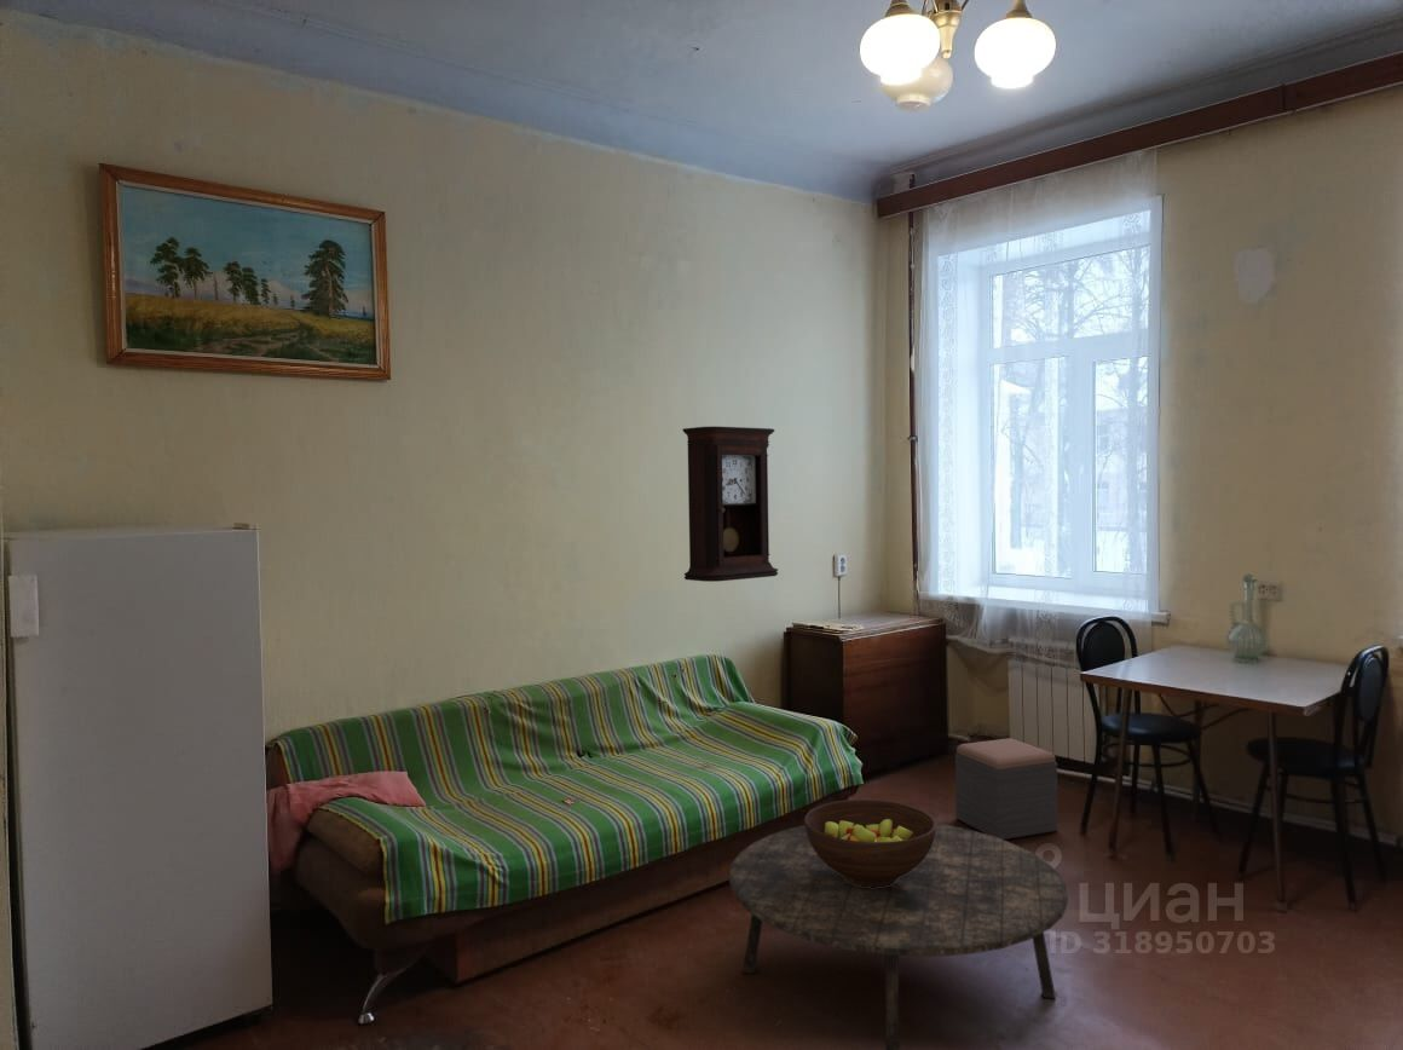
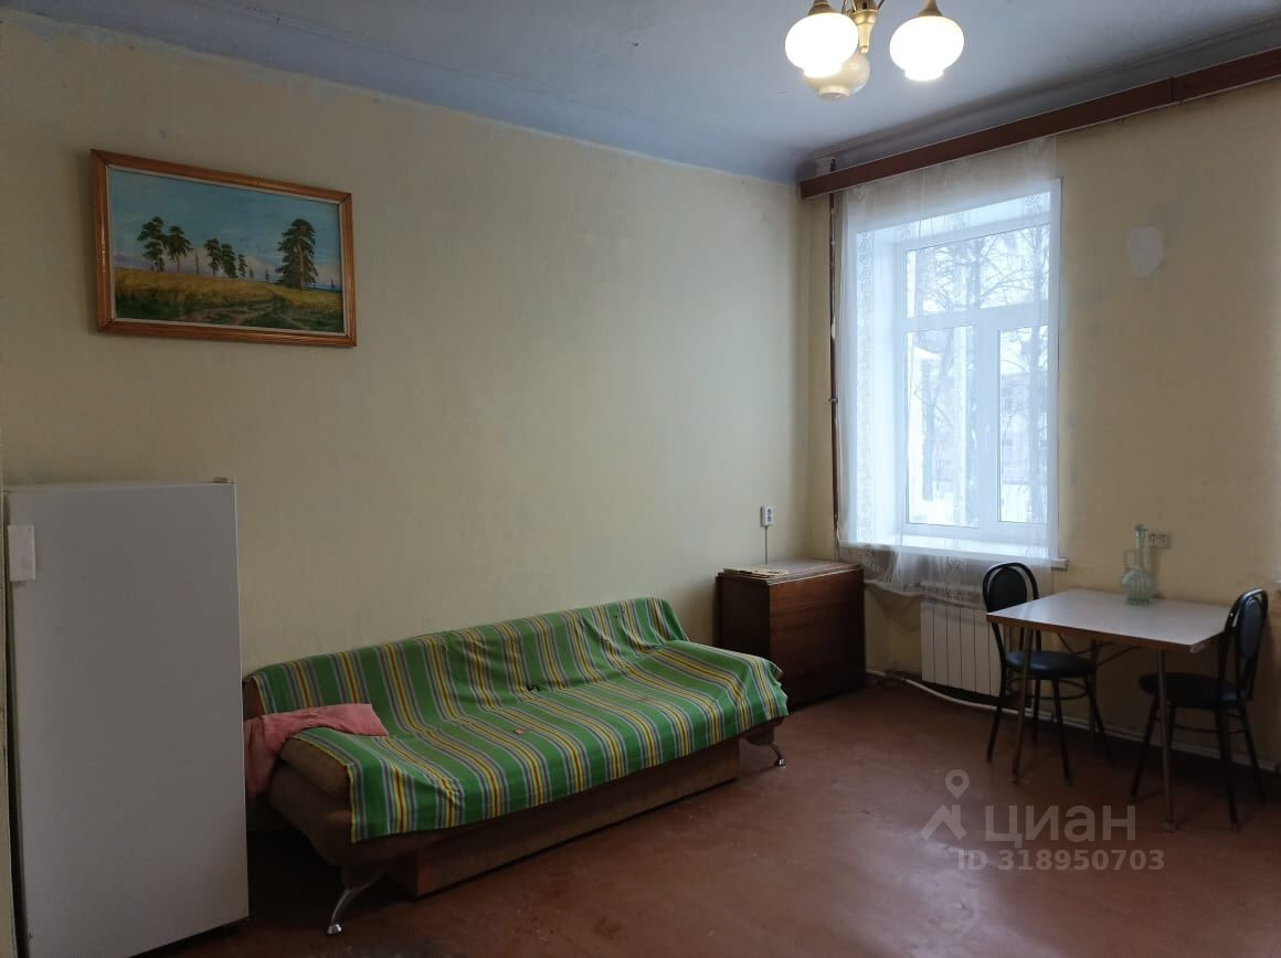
- fruit bowl (870, 848)
- coffee table (893, 927)
- footstool (1005, 785)
- pendulum clock (733, 503)
